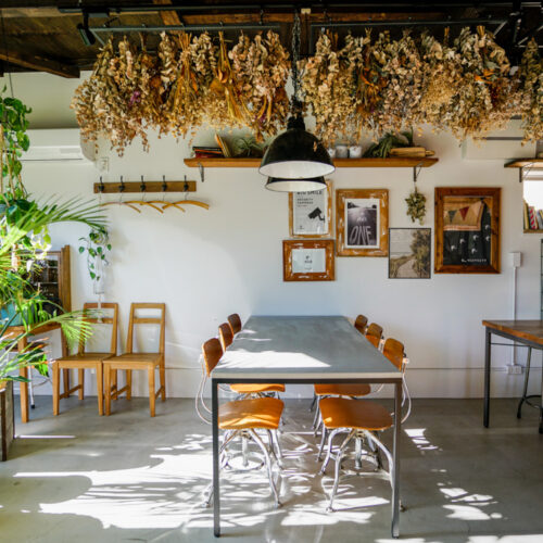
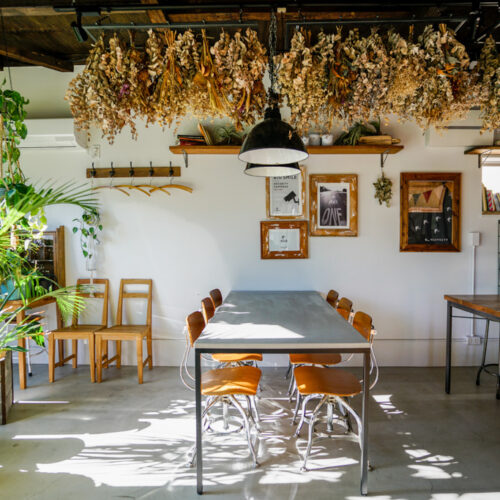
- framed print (409, 253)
